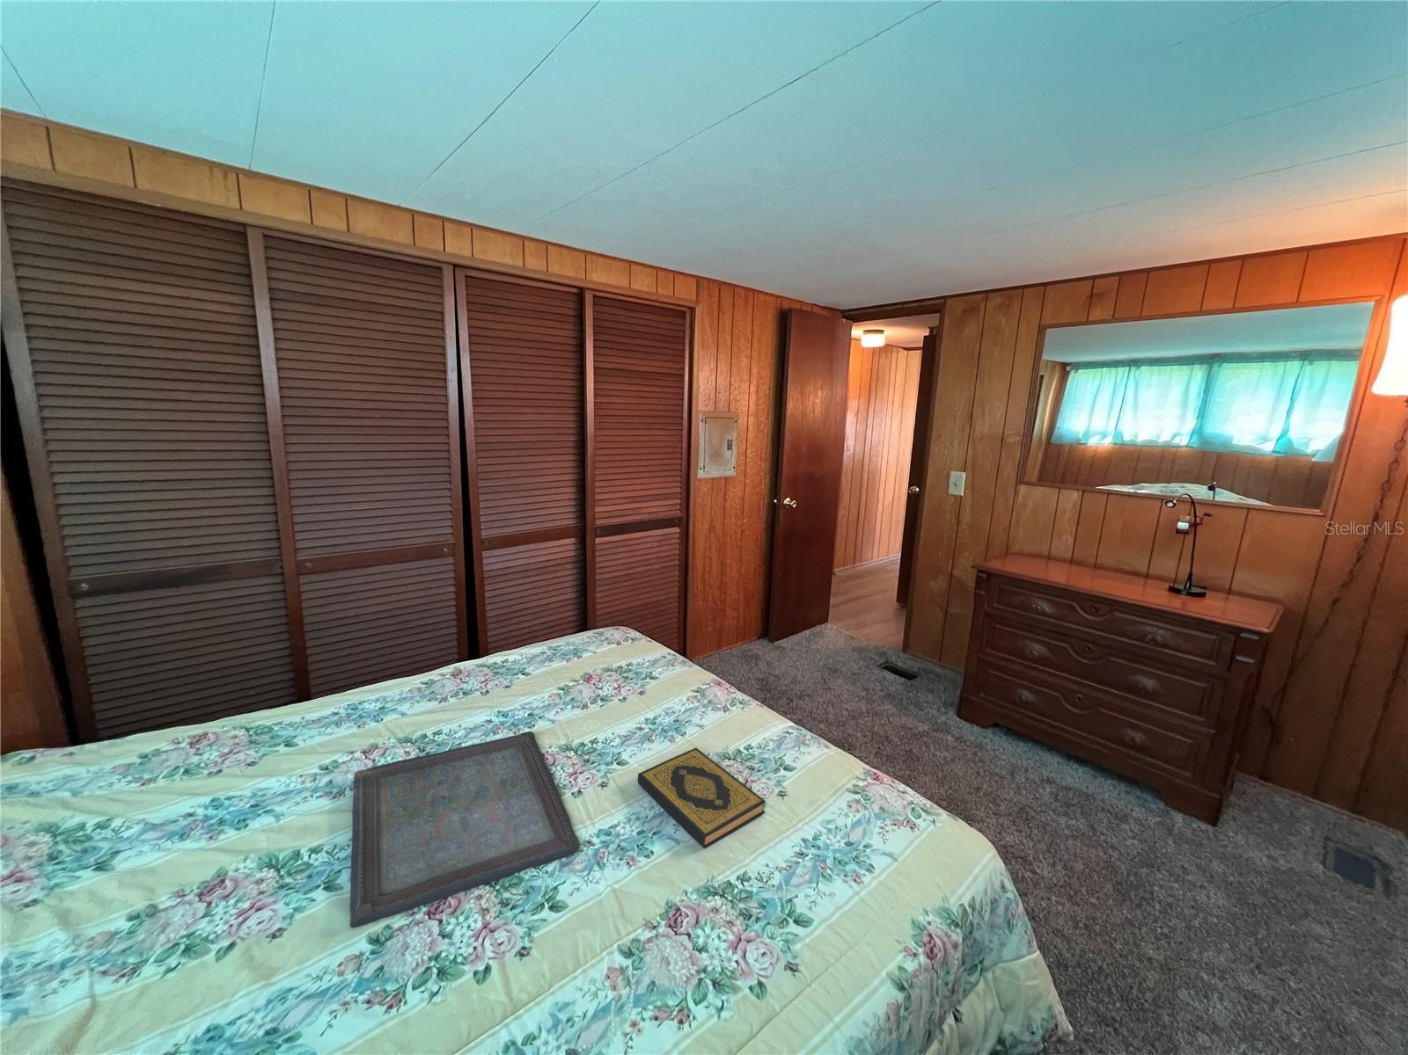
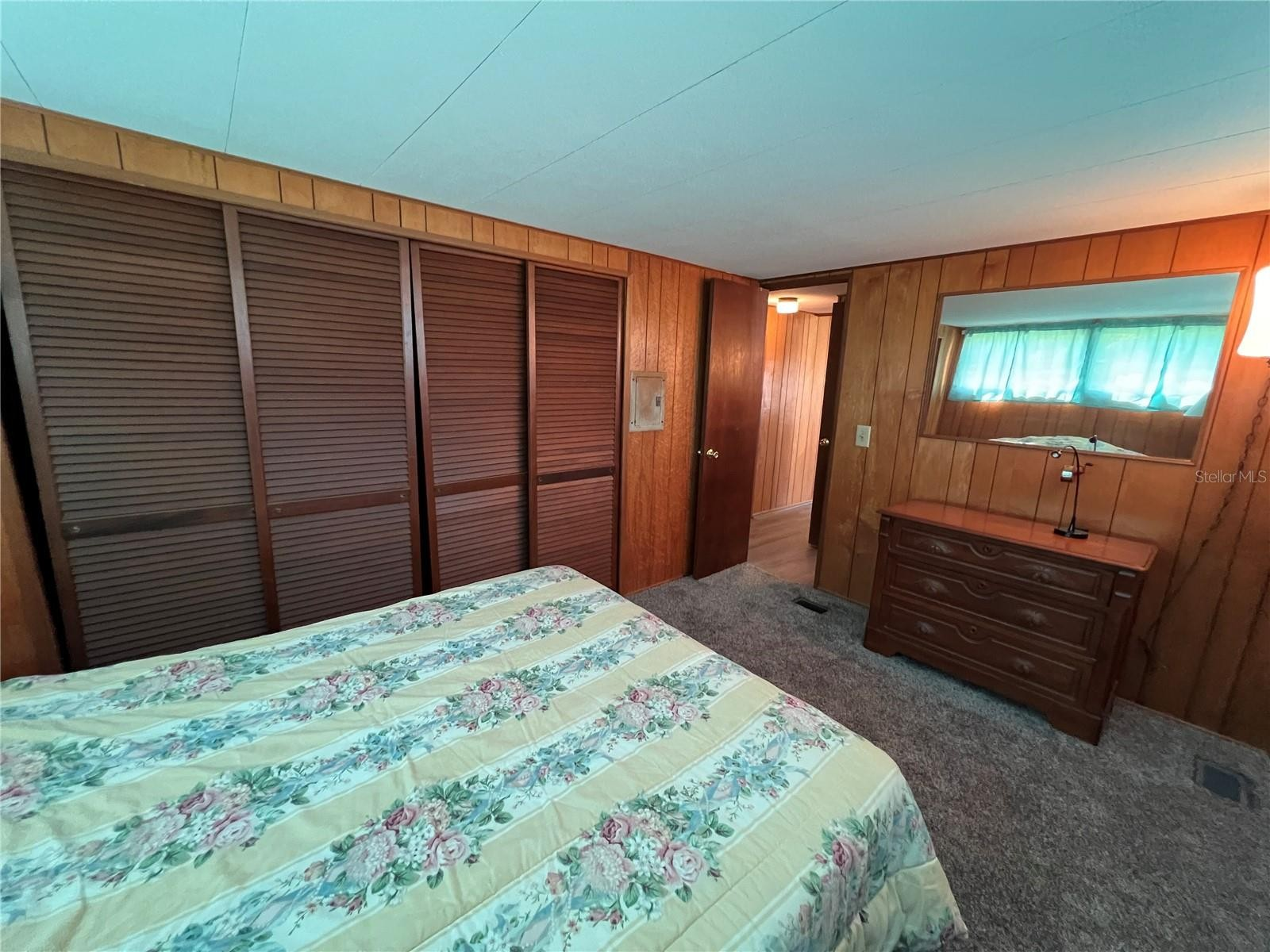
- serving tray (459, 807)
- hardback book (698, 792)
